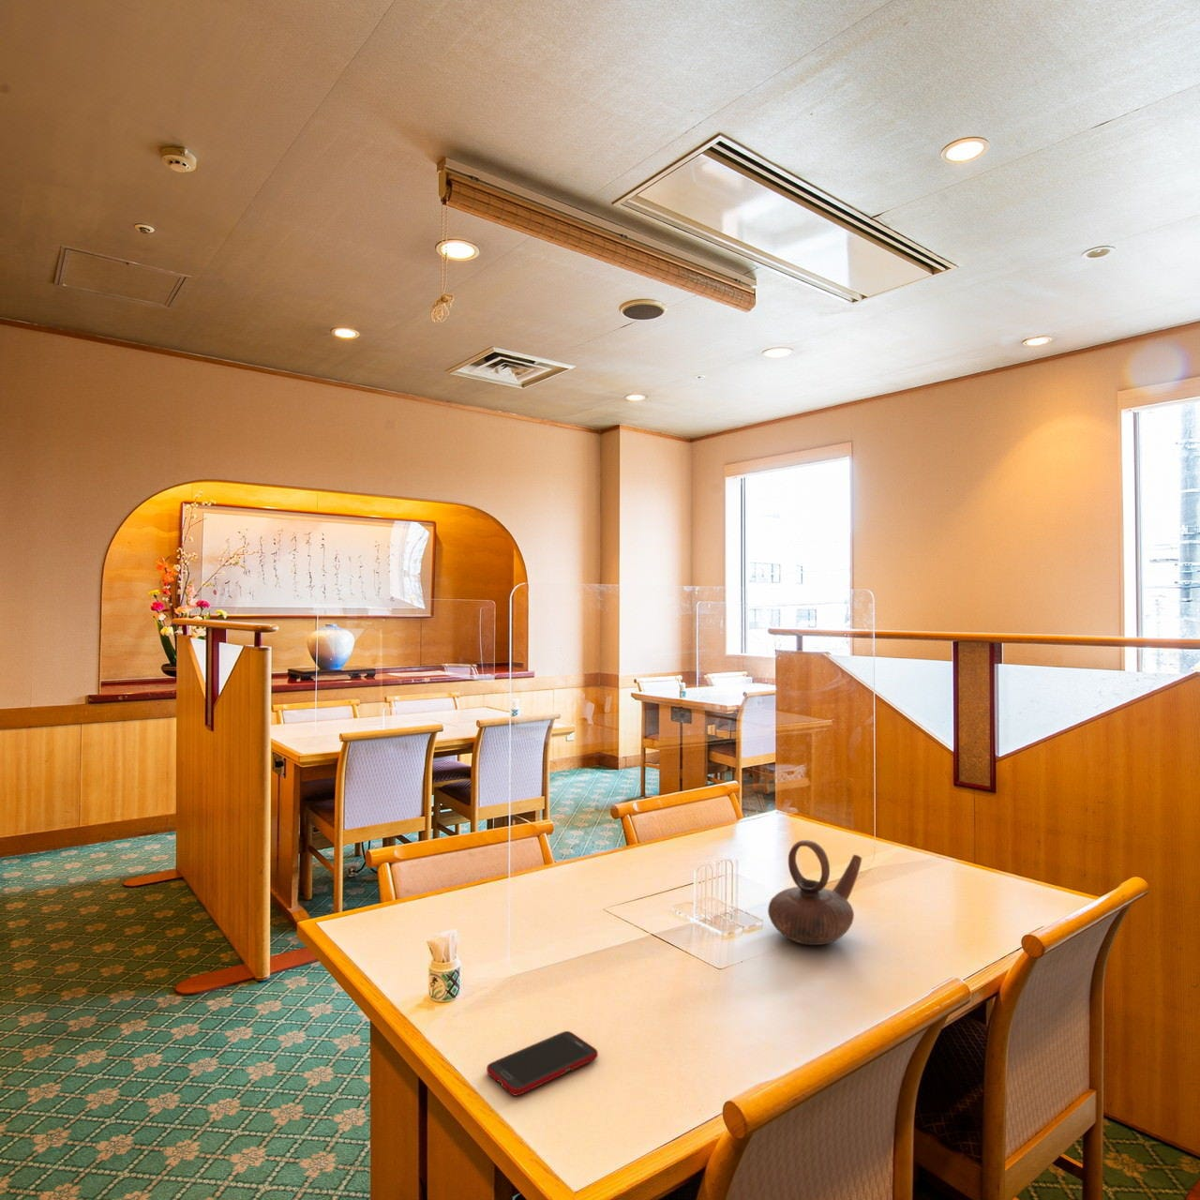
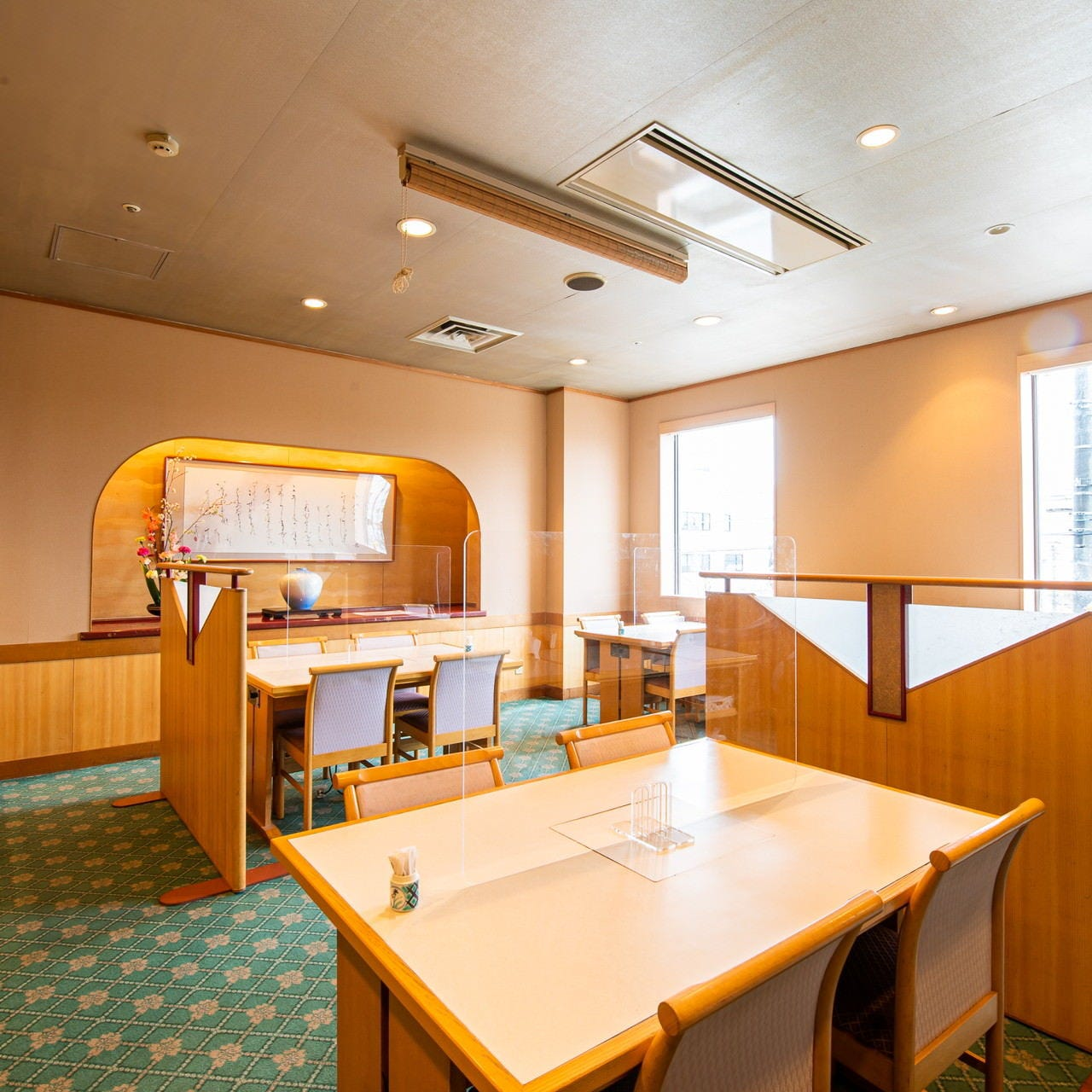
- teapot (820, 886)
- cell phone (543, 1062)
